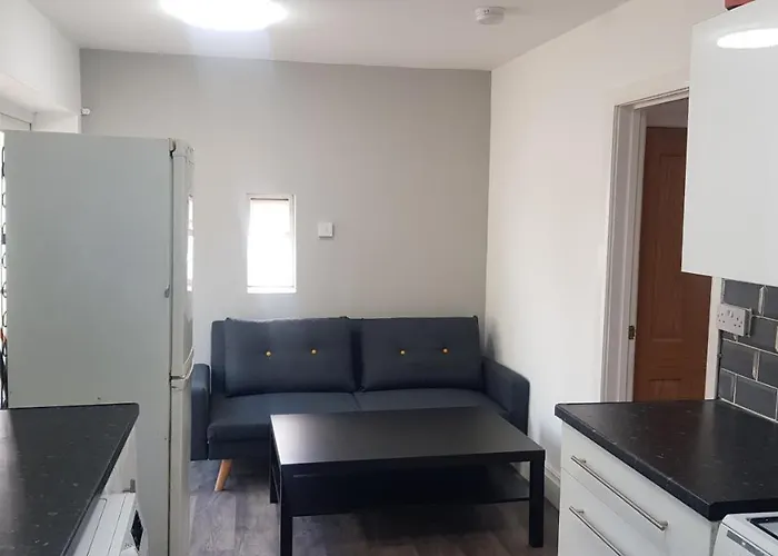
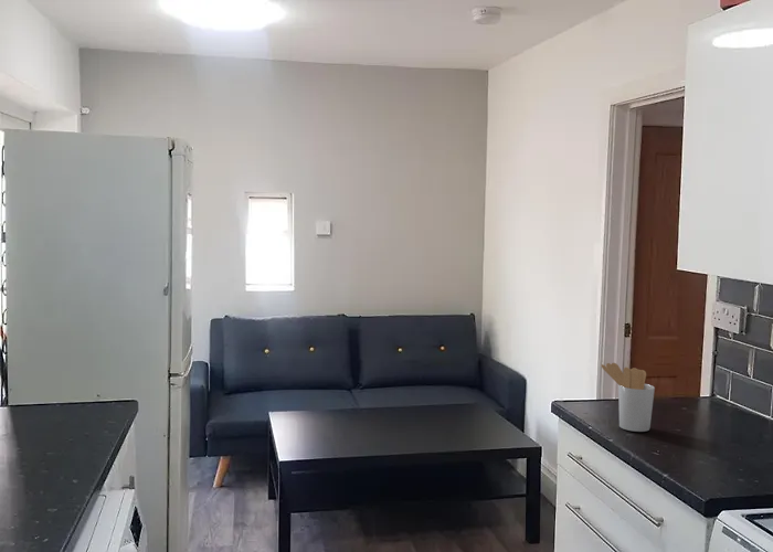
+ utensil holder (626, 394)
